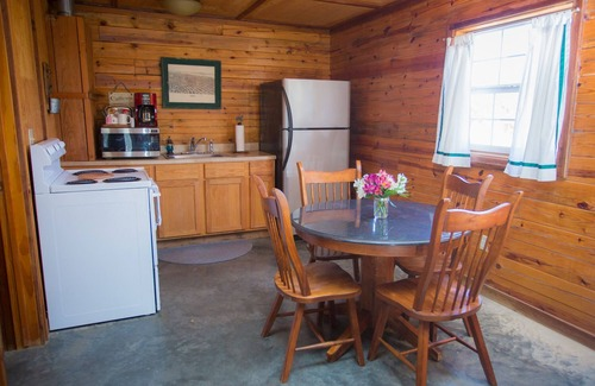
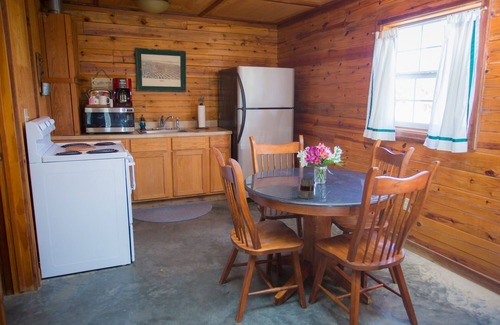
+ mug (307, 188)
